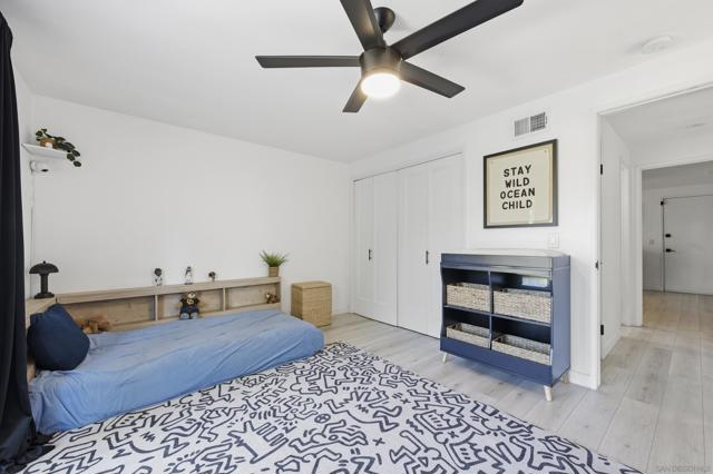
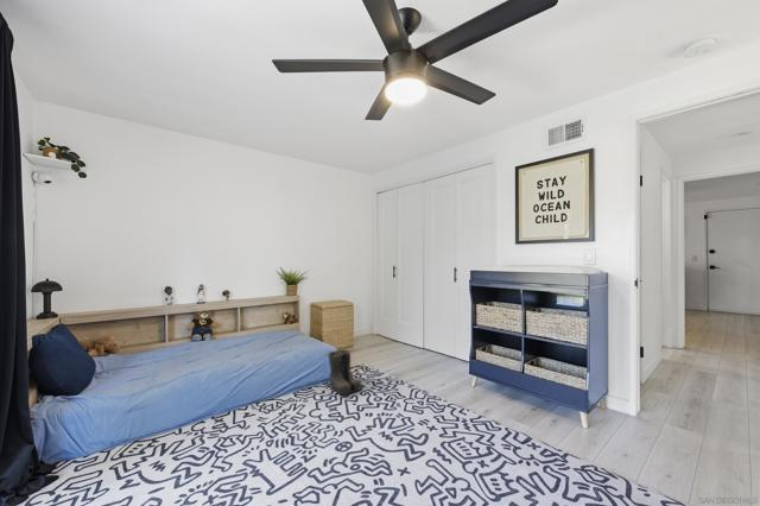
+ boots (343, 369)
